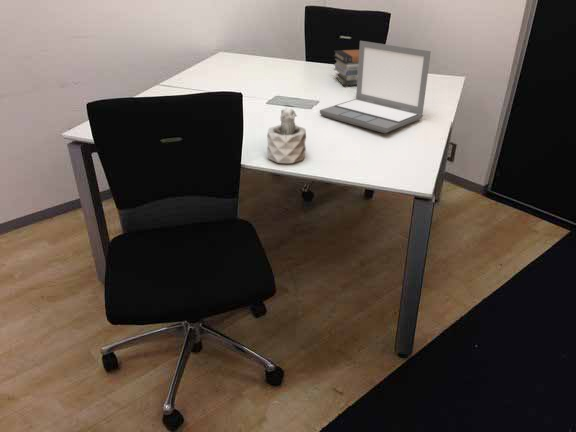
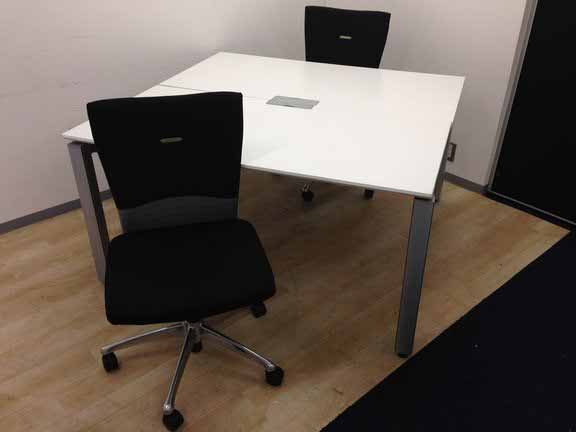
- succulent plant (286, 133)
- book stack (357, 66)
- laptop (373, 84)
